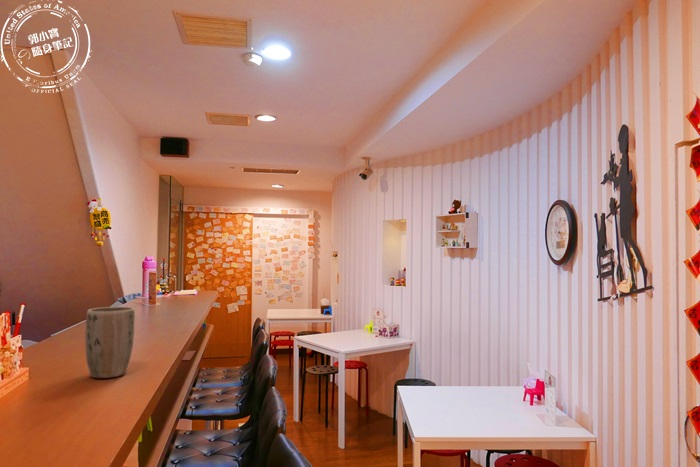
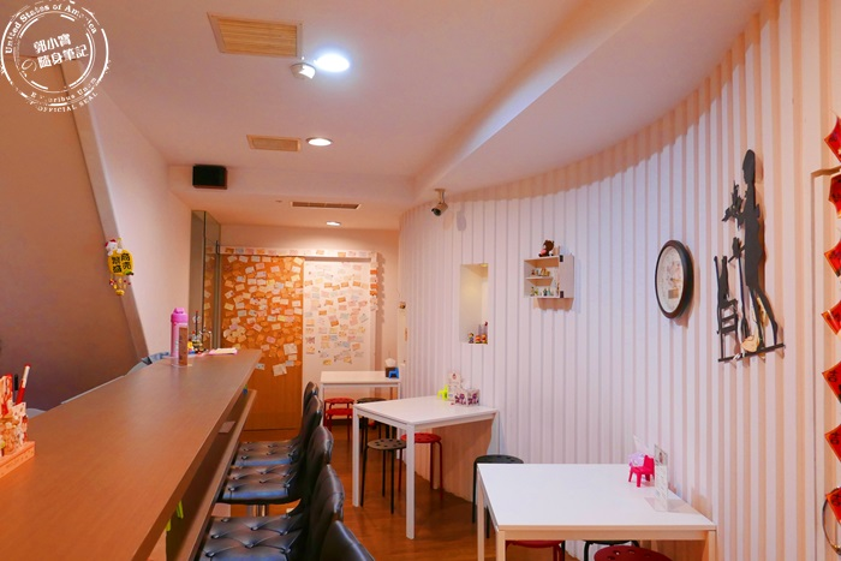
- plant pot (110, 341)
